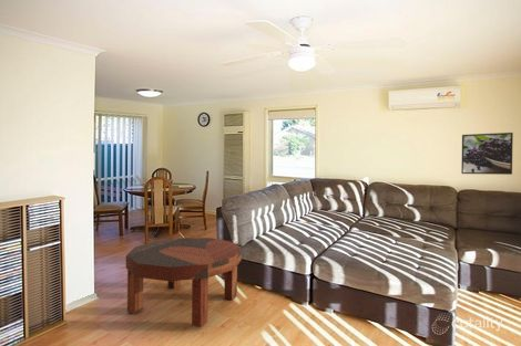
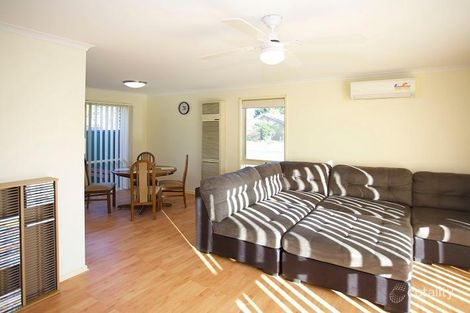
- coffee table (186, 276)
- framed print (486, 154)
